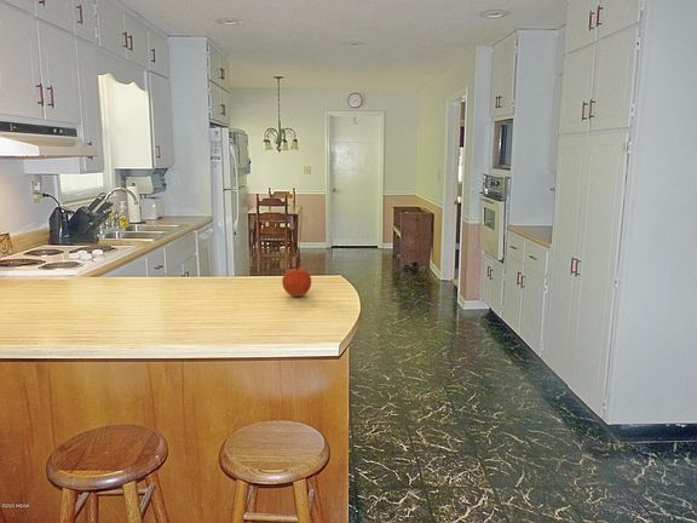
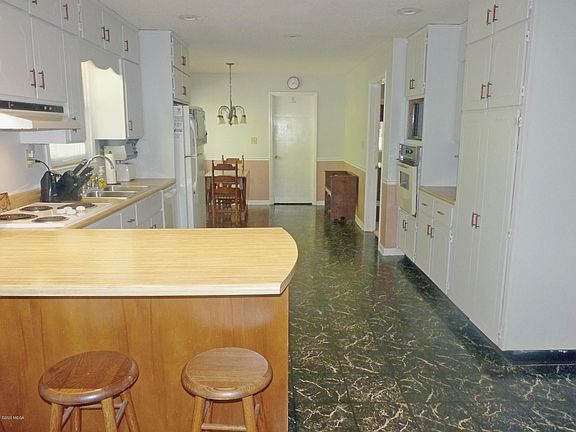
- fruit (296, 282)
